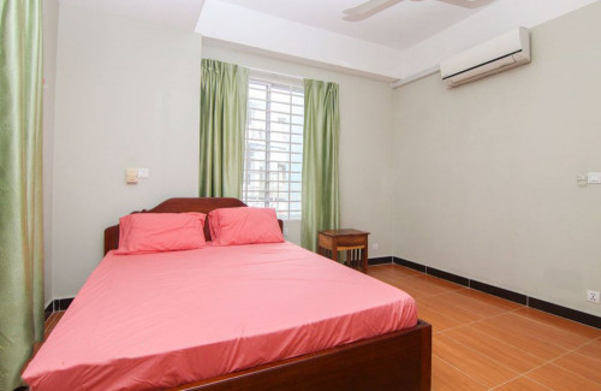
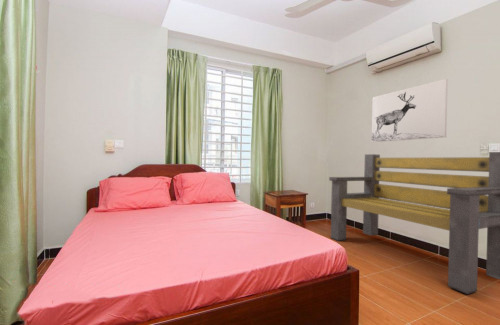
+ wall art (404, 114)
+ bench (403, 203)
